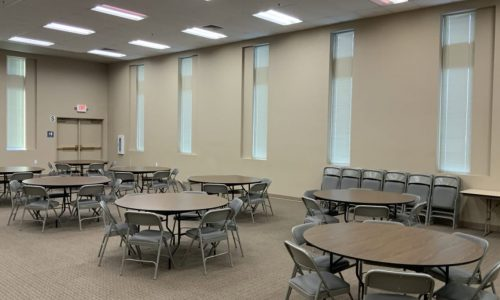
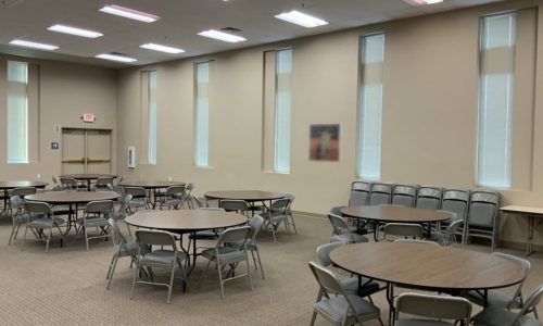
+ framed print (324, 142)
